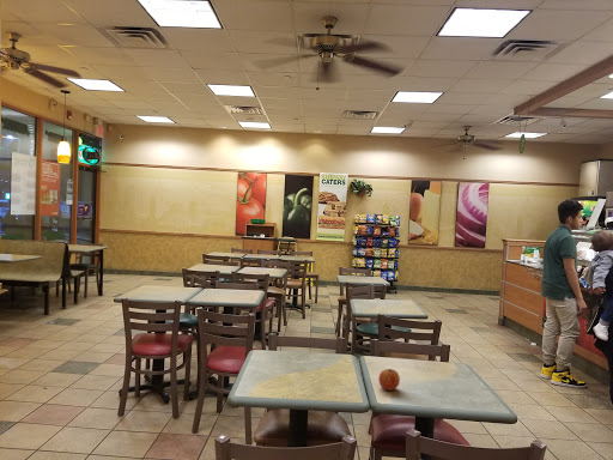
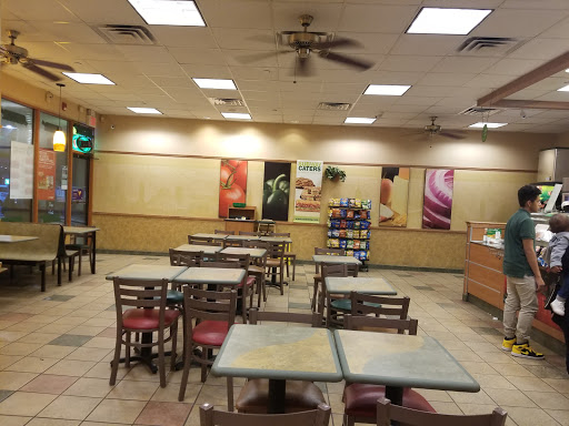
- apple (389, 377)
